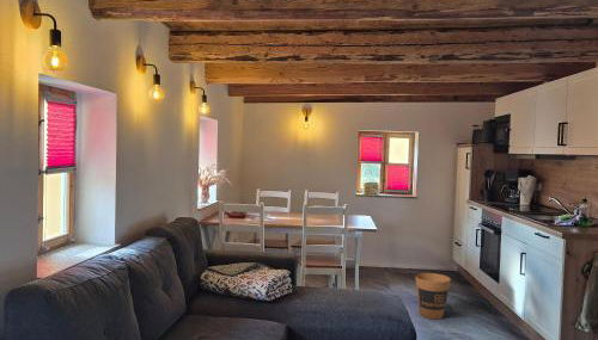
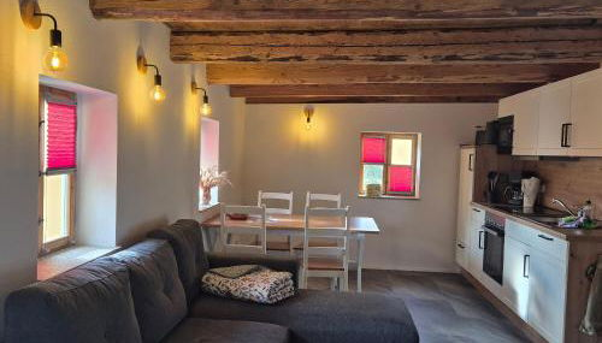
- trash can (432, 296)
